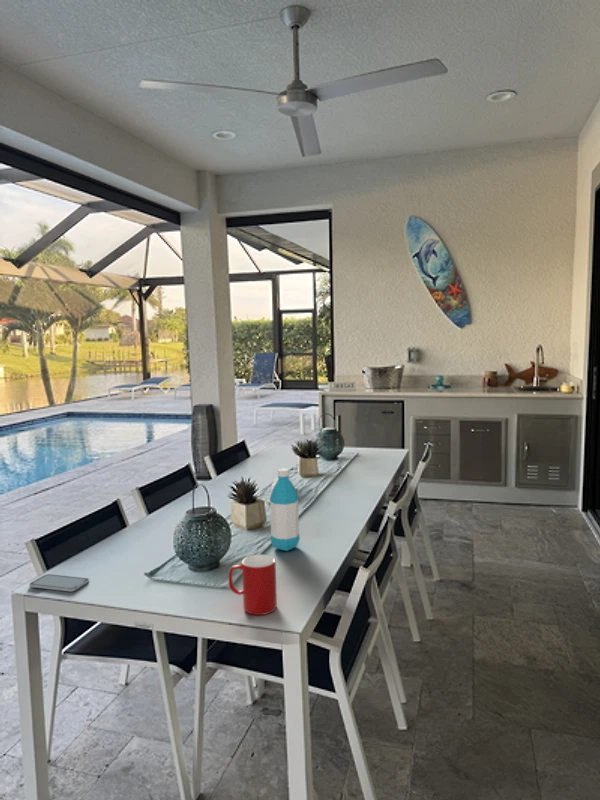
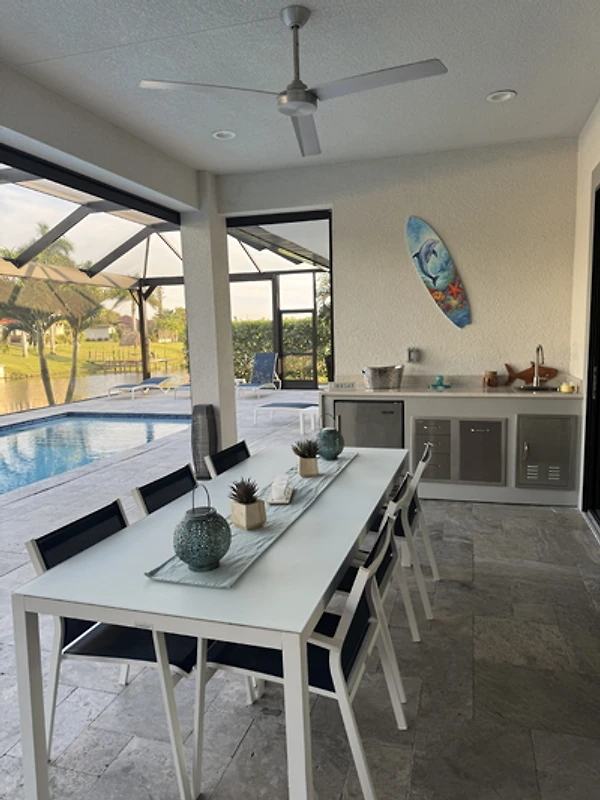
- water bottle (284, 508)
- cup (253, 582)
- smartphone (59, 582)
